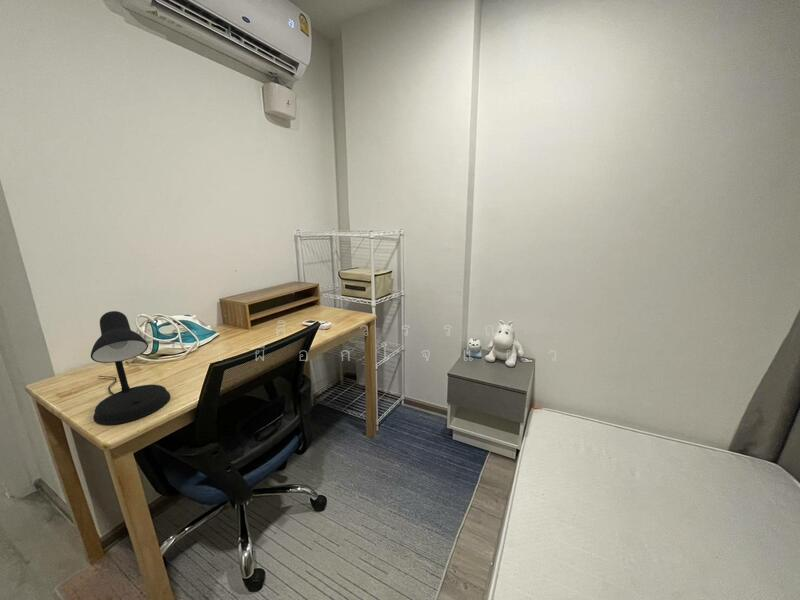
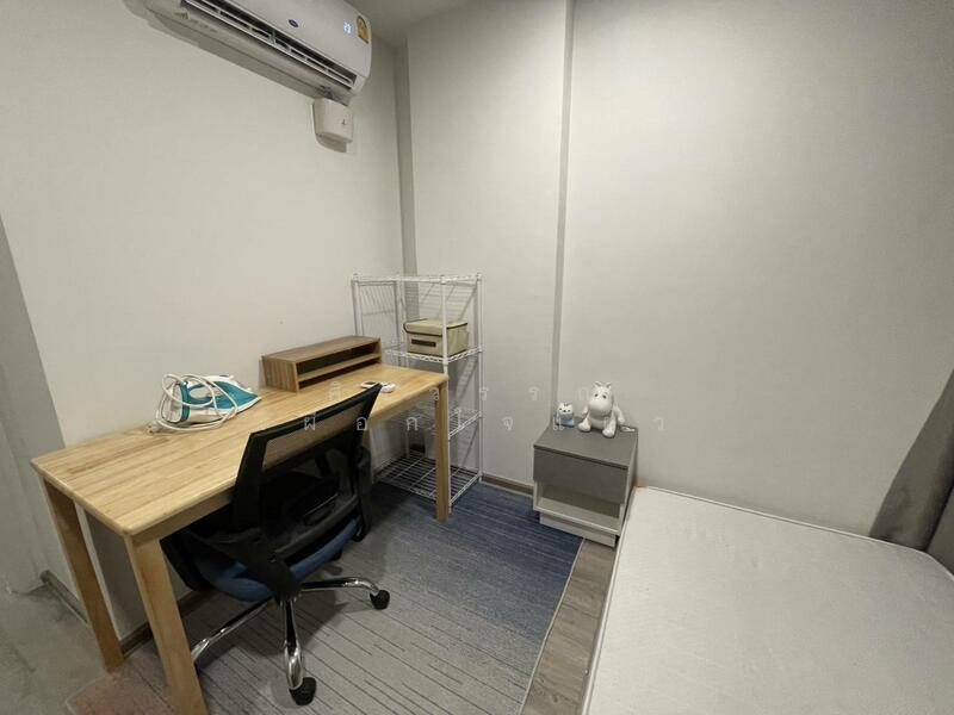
- desk lamp (113, 351)
